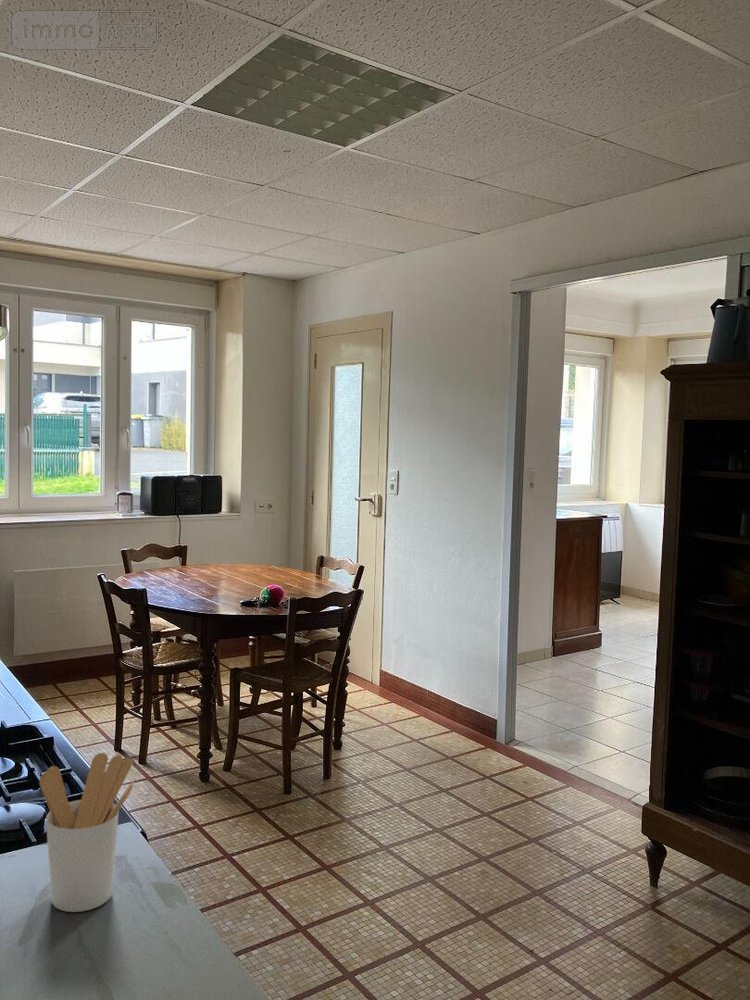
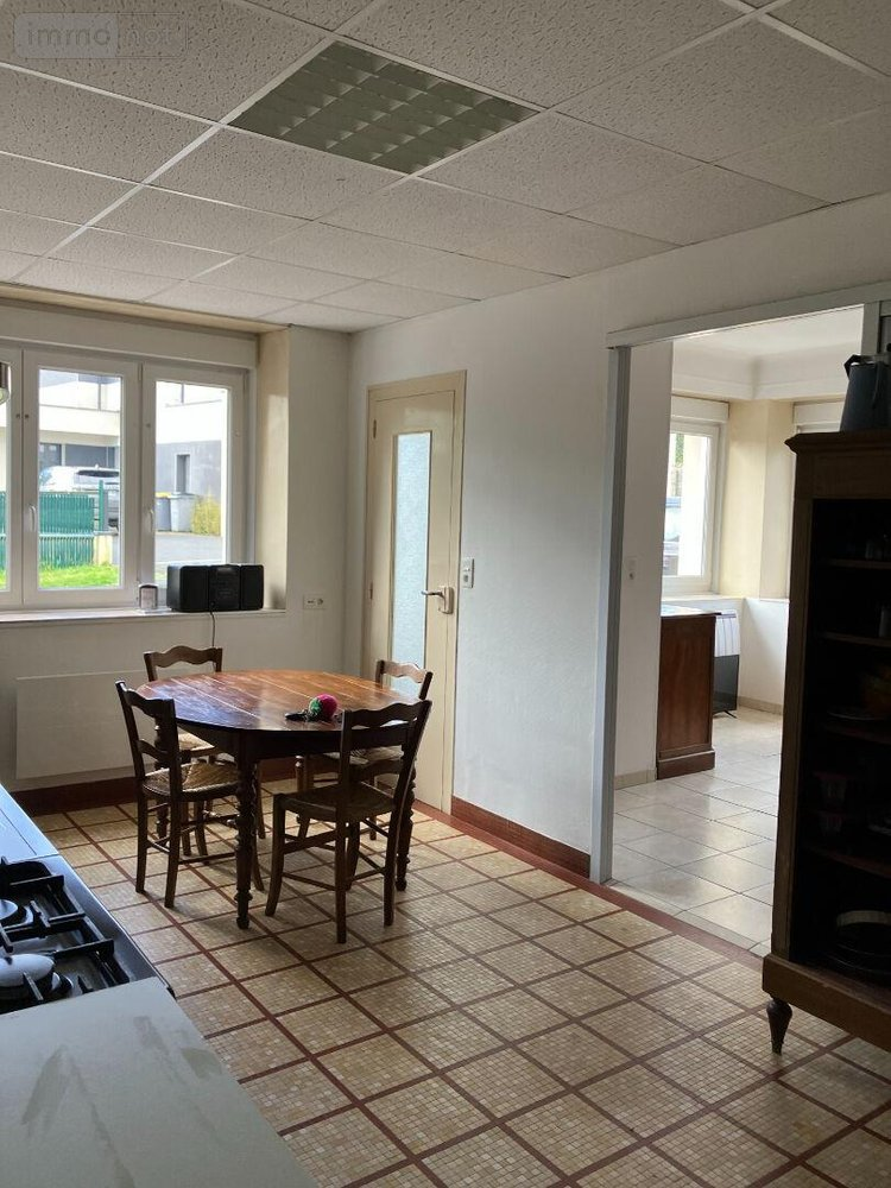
- utensil holder (92, 826)
